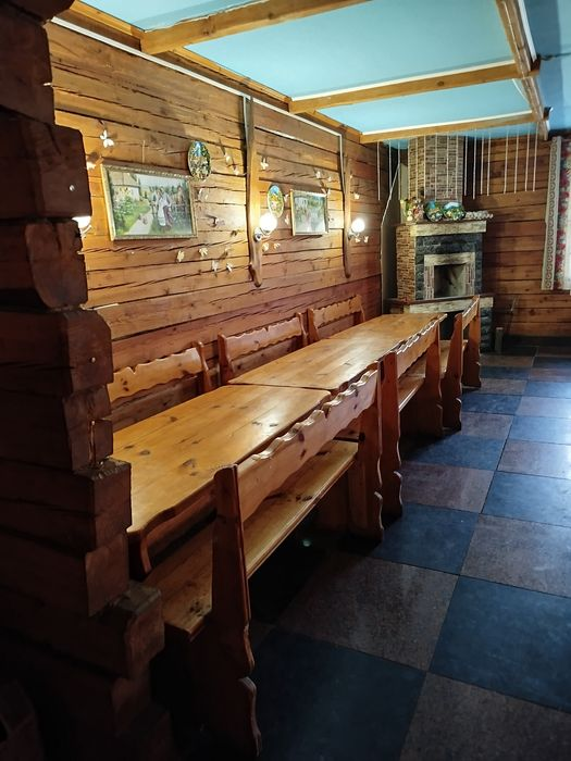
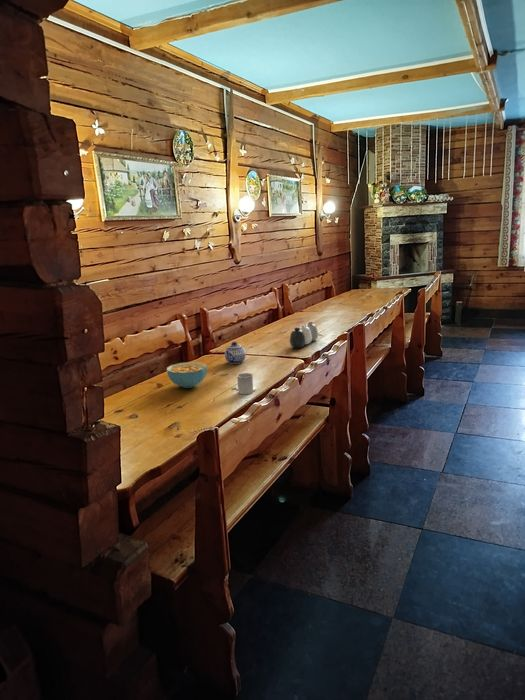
+ teapot (234, 352)
+ cup (246, 382)
+ vase (304, 334)
+ cereal bowl (187, 376)
